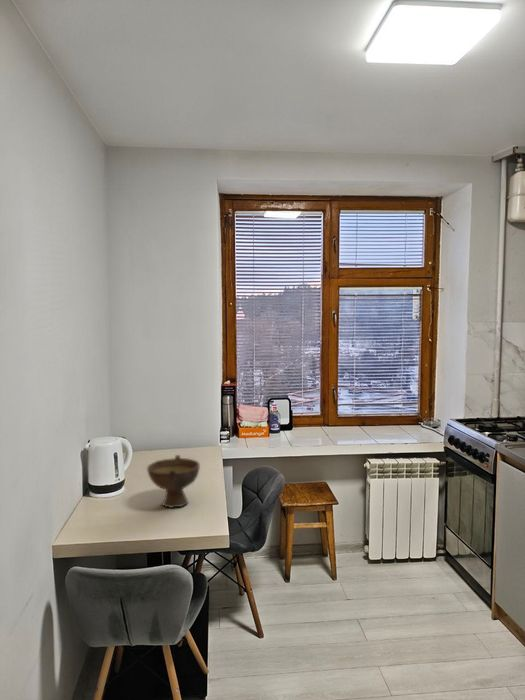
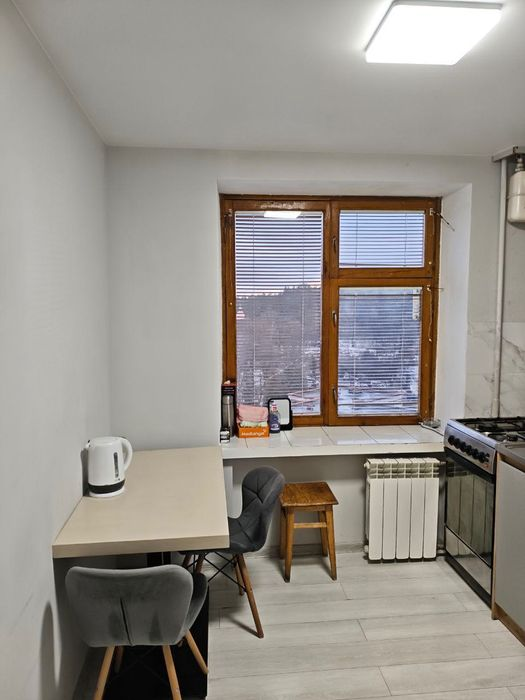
- bowl (174, 482)
